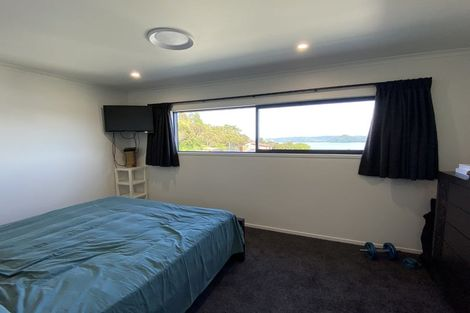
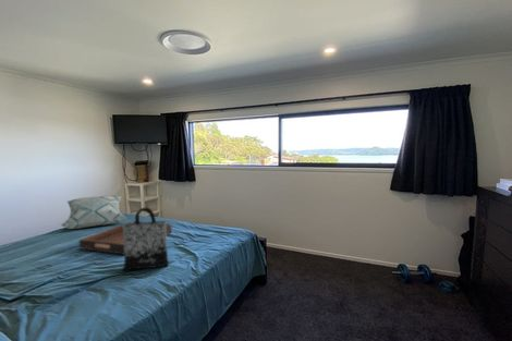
+ serving tray (123, 239)
+ decorative pillow (95, 210)
+ tote bag (145, 238)
